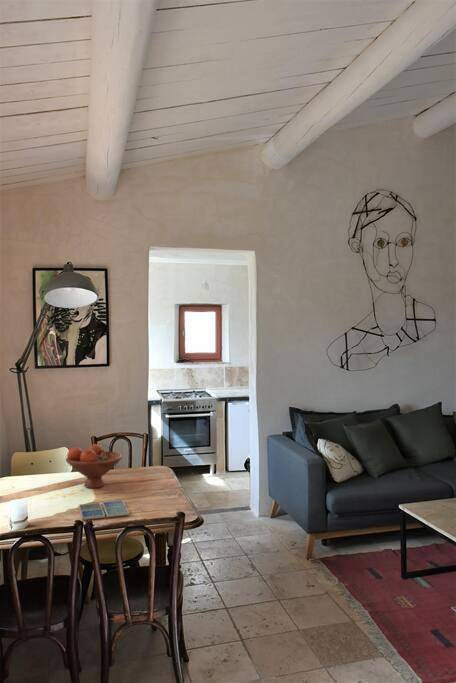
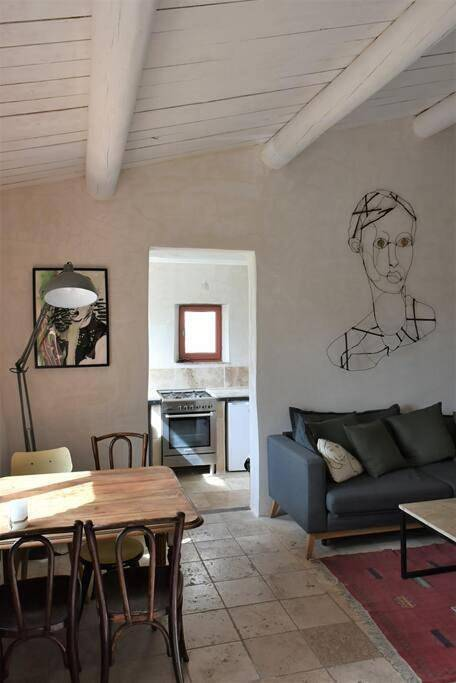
- fruit bowl (94, 465)
- drink coaster (102, 509)
